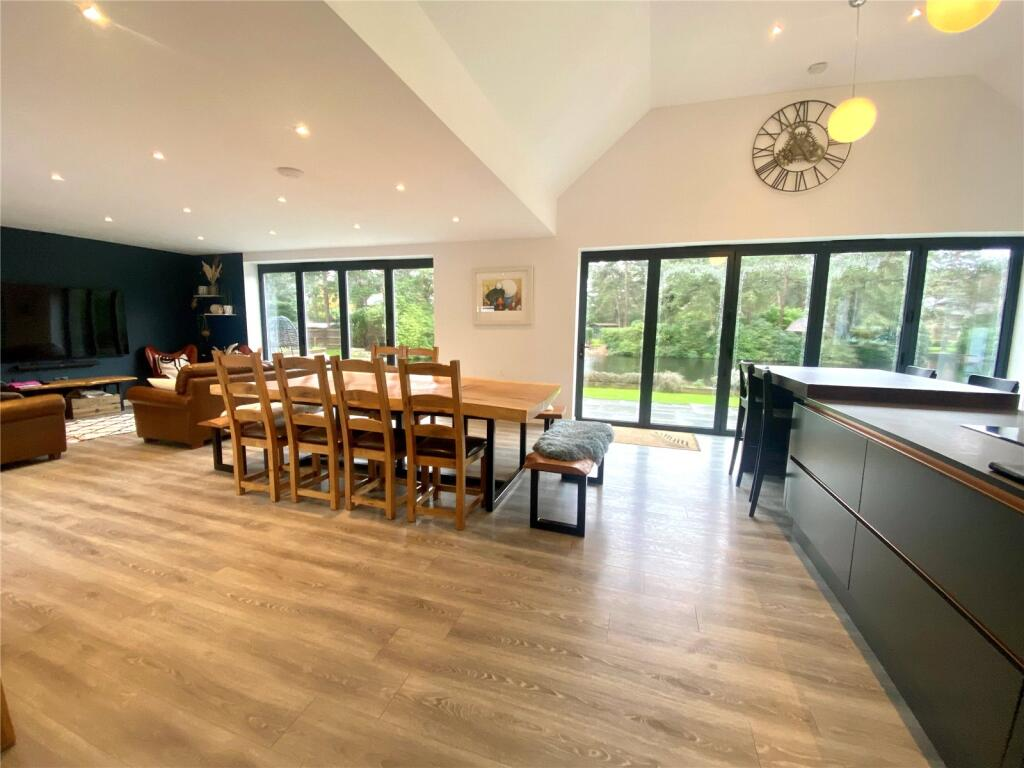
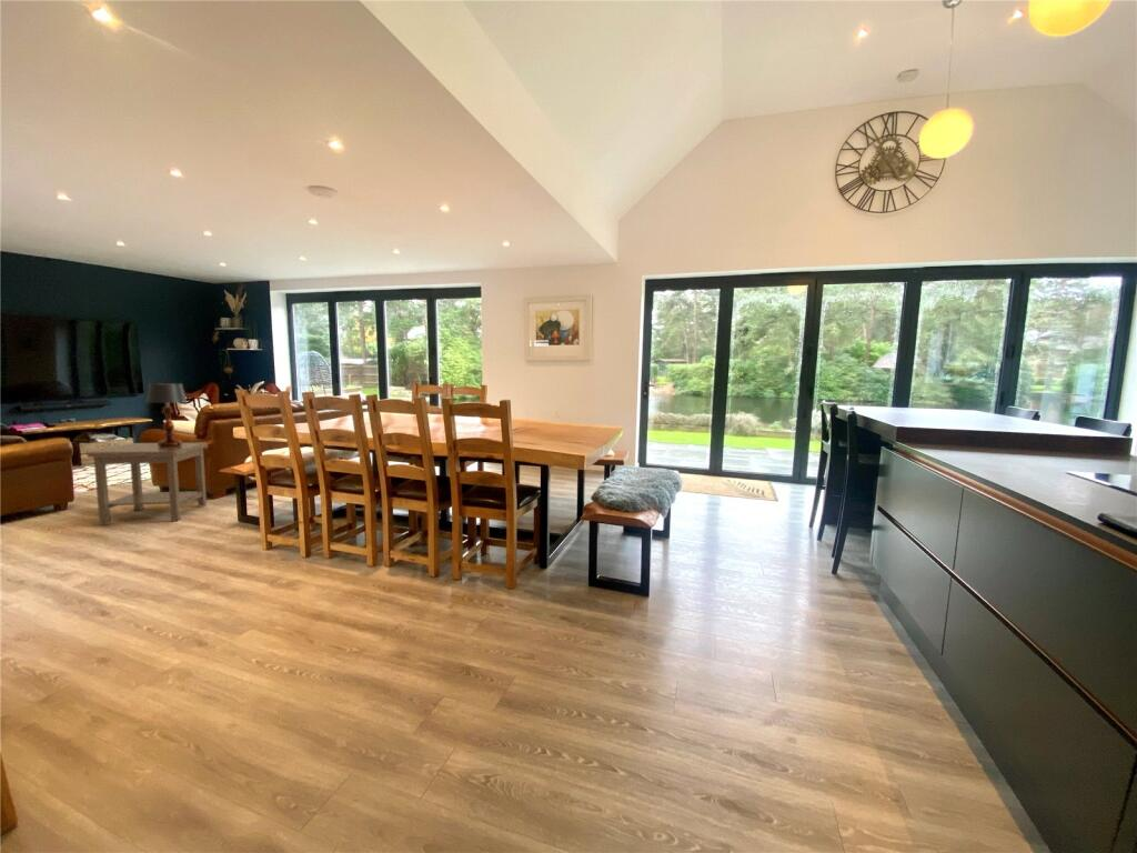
+ table lamp (168, 414)
+ side table (158, 492)
